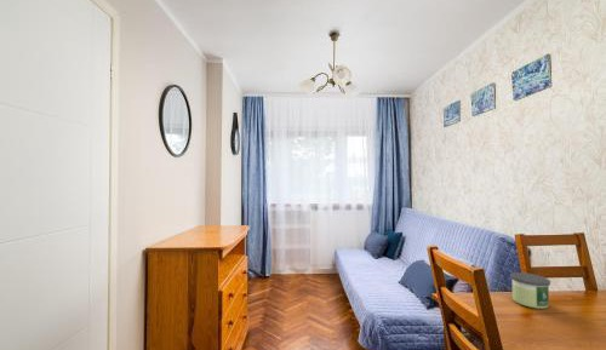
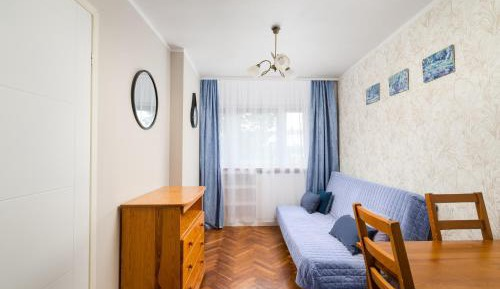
- candle (530, 289)
